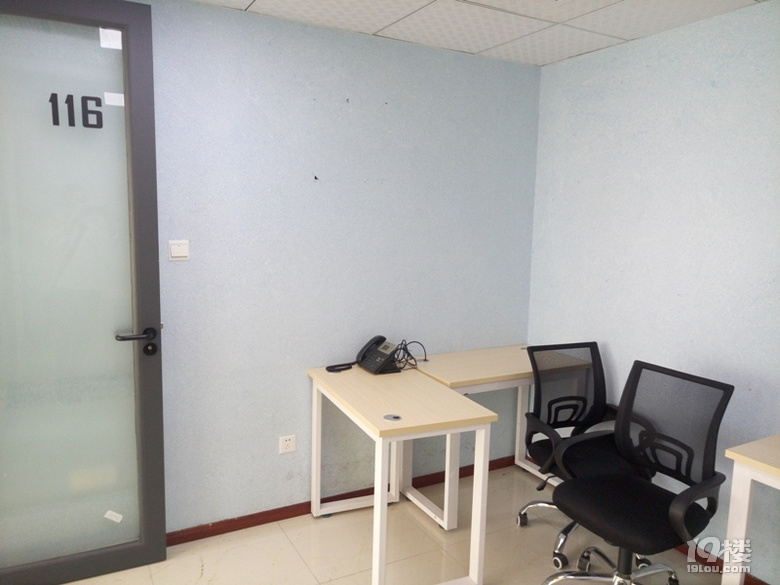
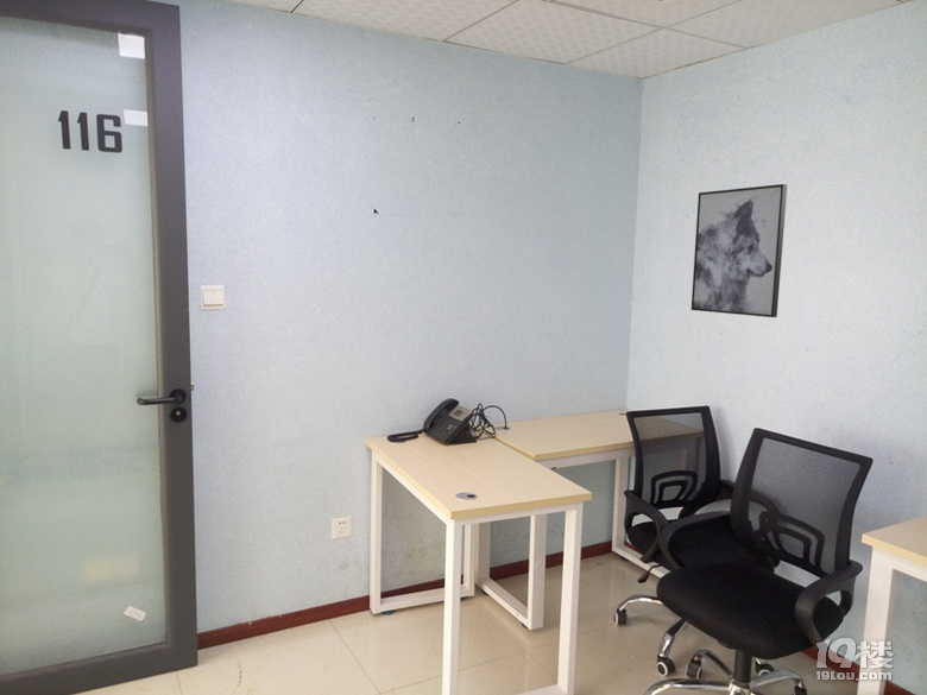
+ wall art (736, 251)
